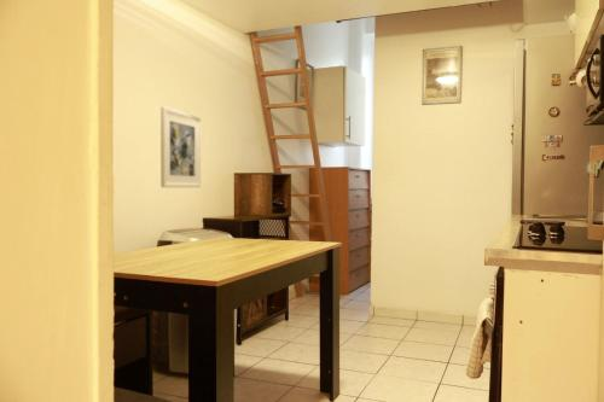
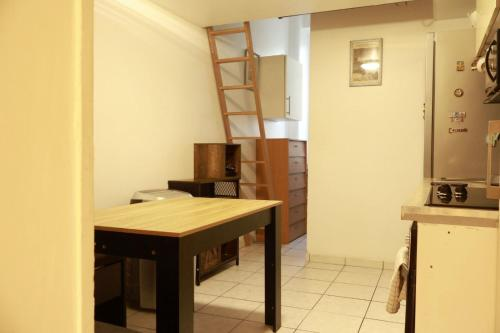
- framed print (181, 150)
